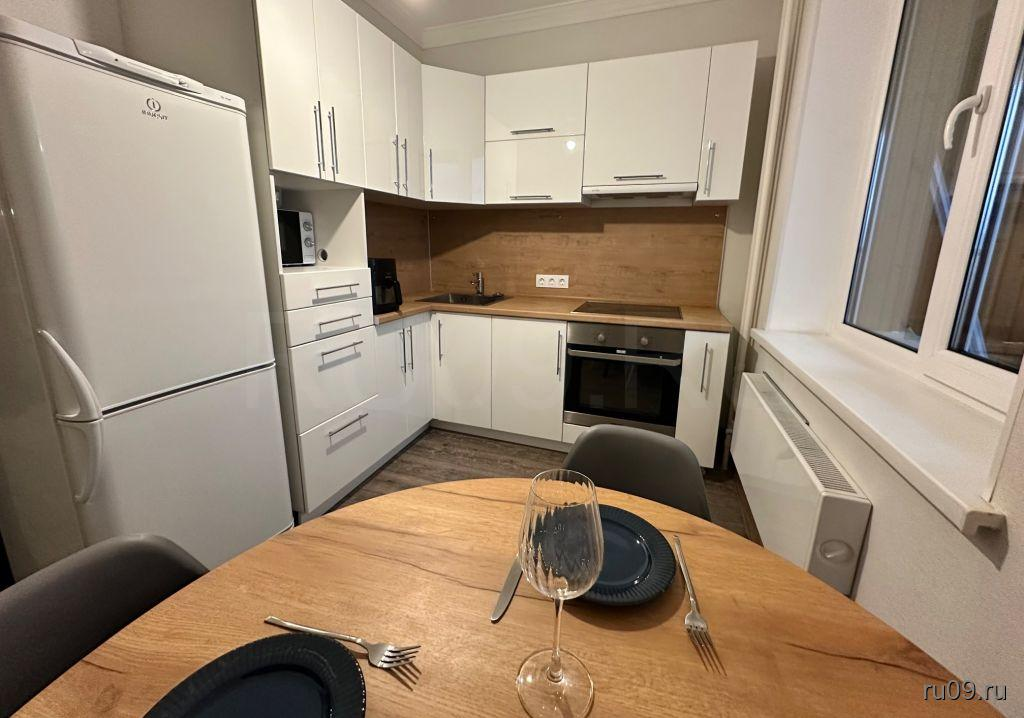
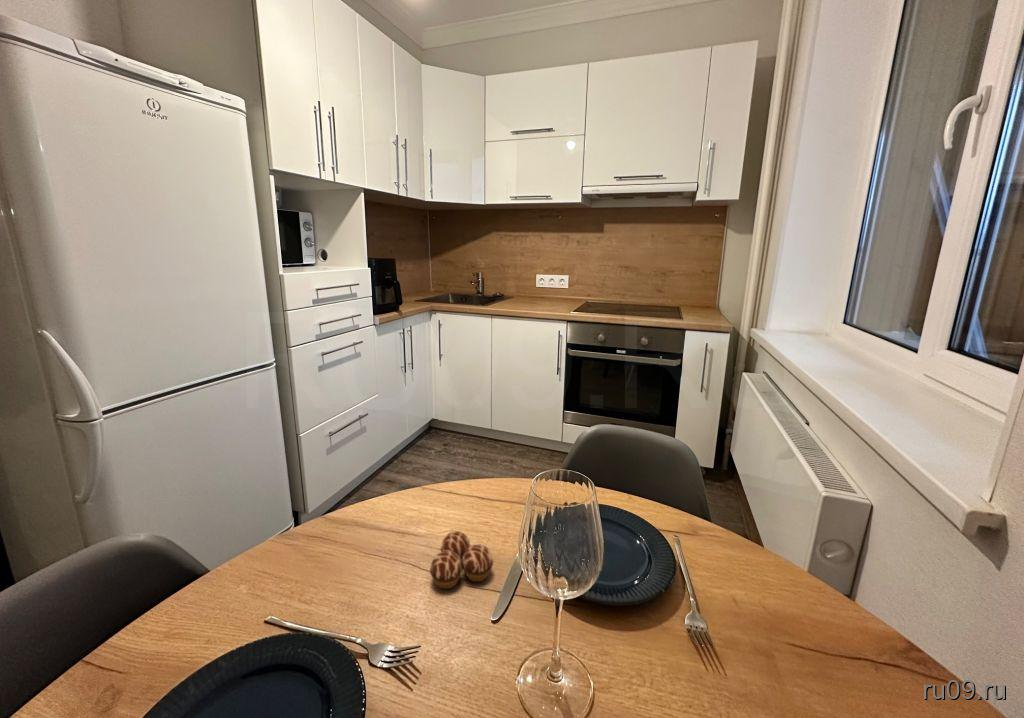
+ cupcake (456, 560)
